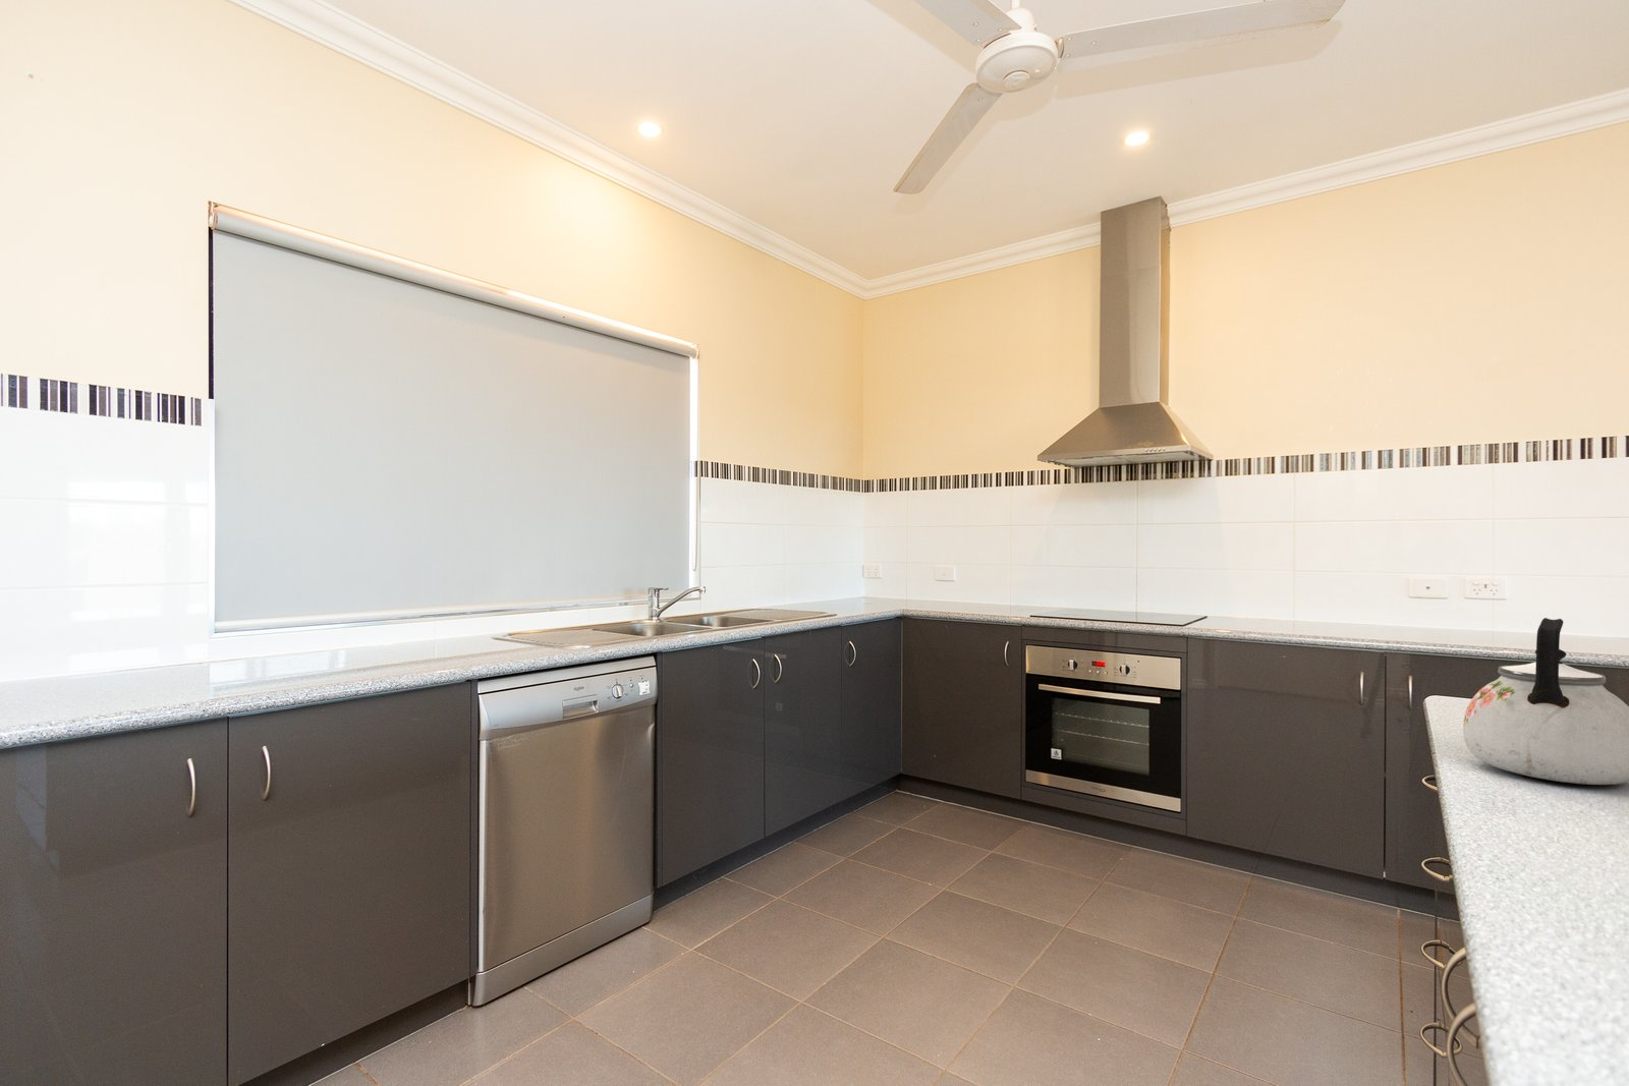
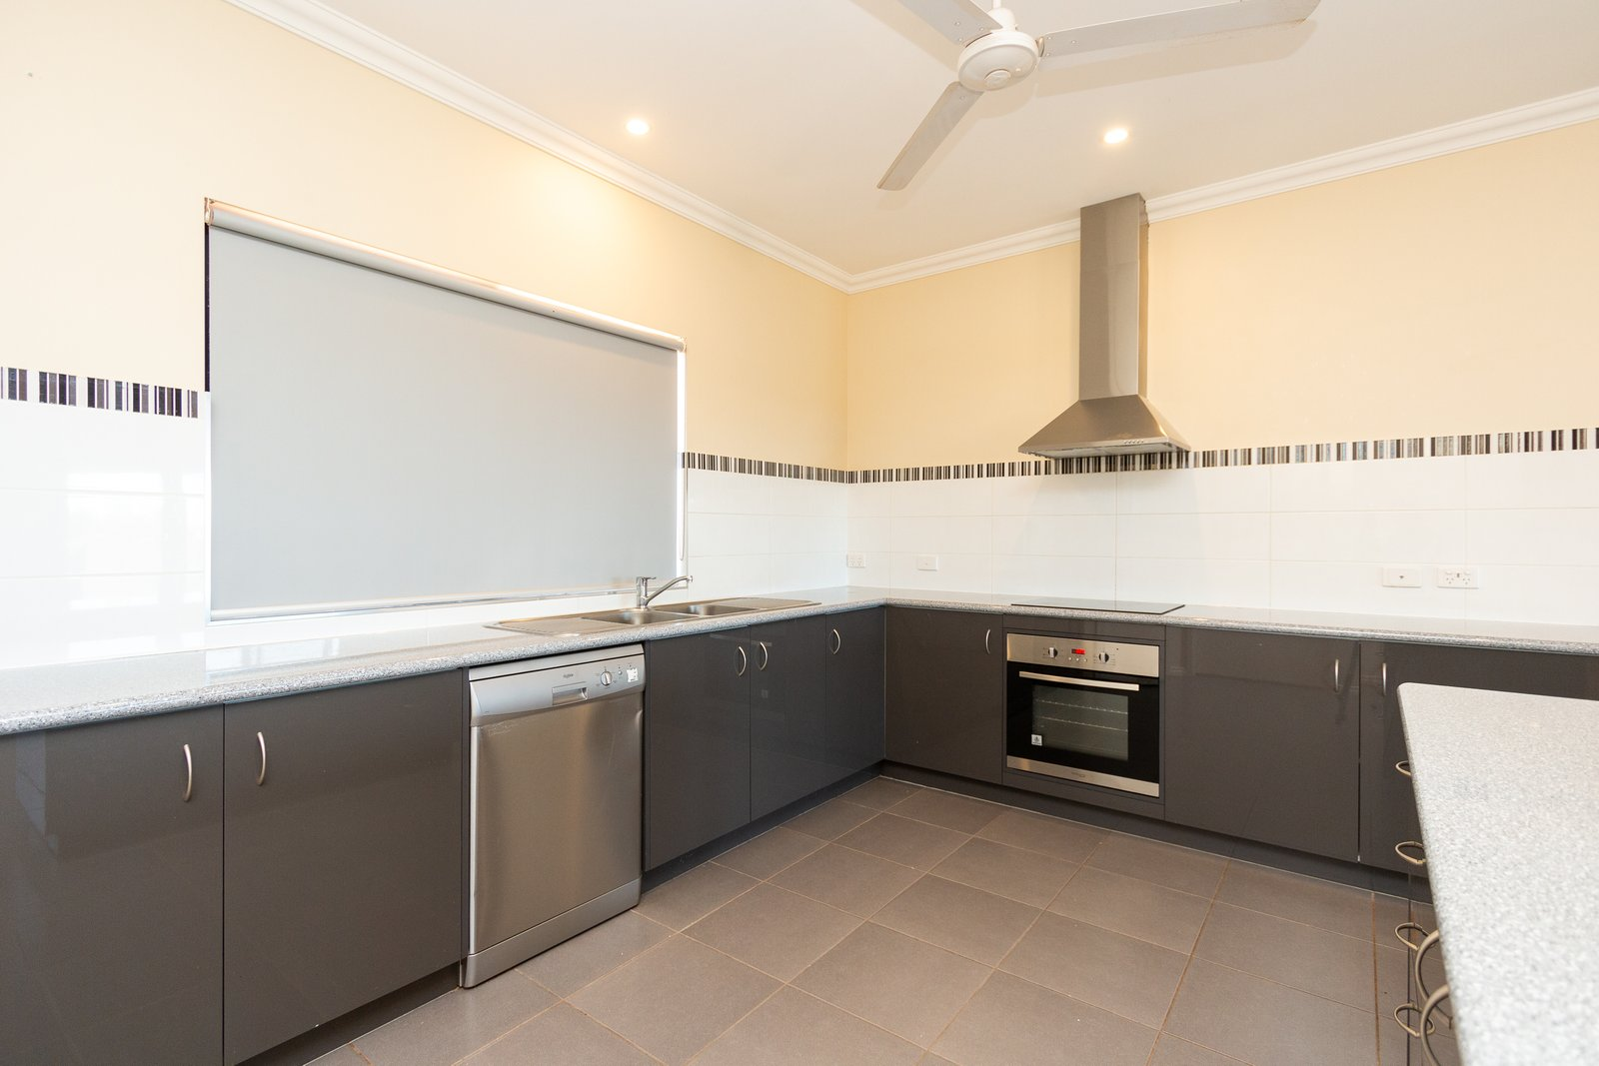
- kettle (1549, 696)
